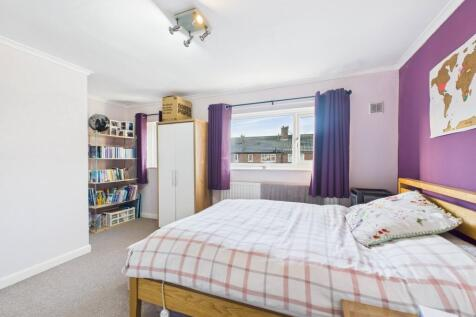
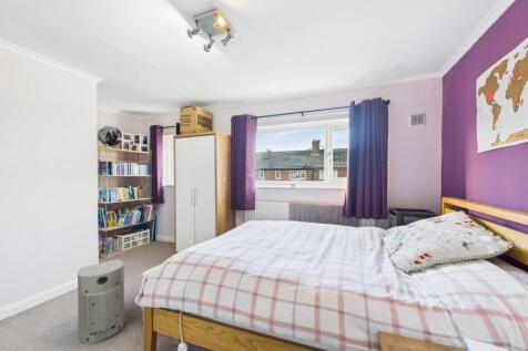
+ fan (102, 298)
